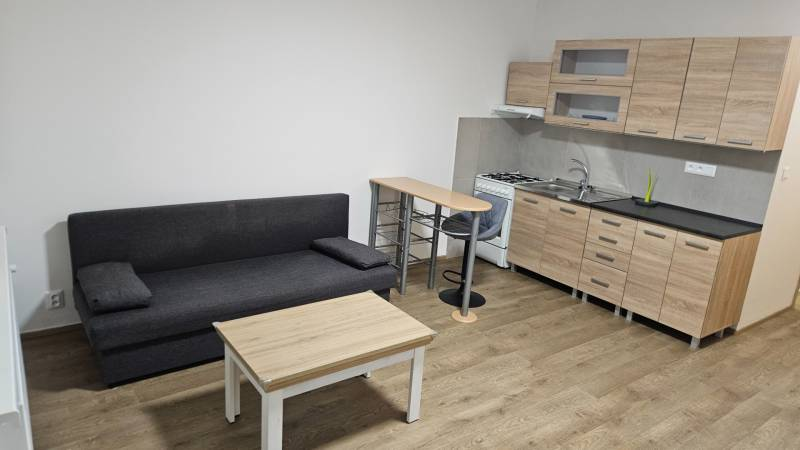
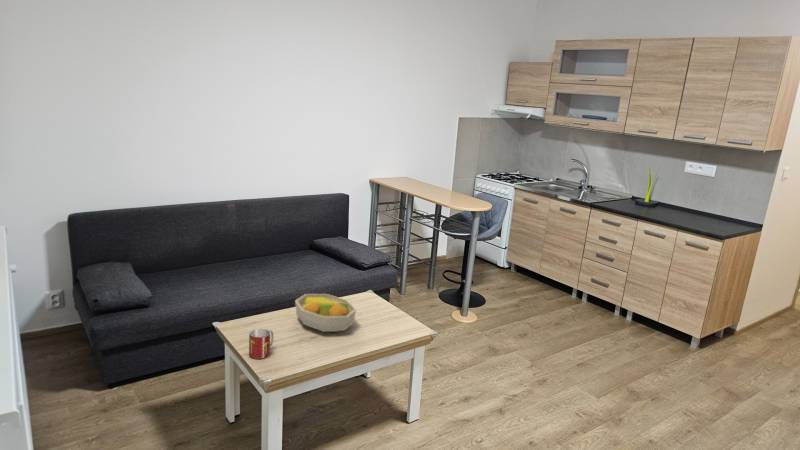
+ fruit bowl (325, 309)
+ mug (262, 342)
